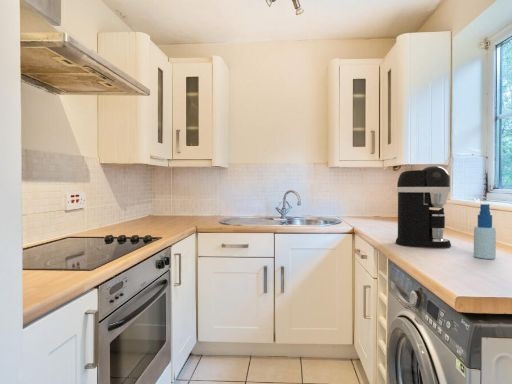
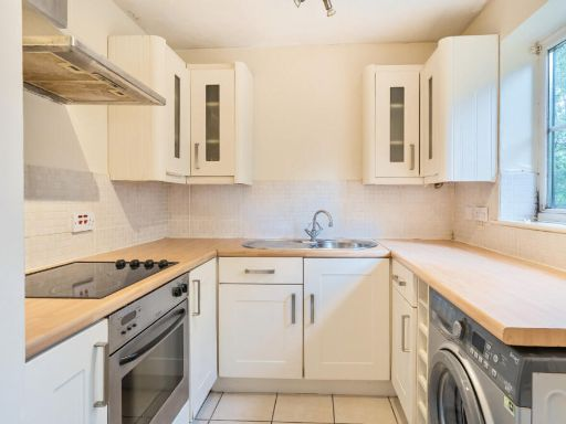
- spray bottle (484, 230)
- coffee maker (422, 205)
